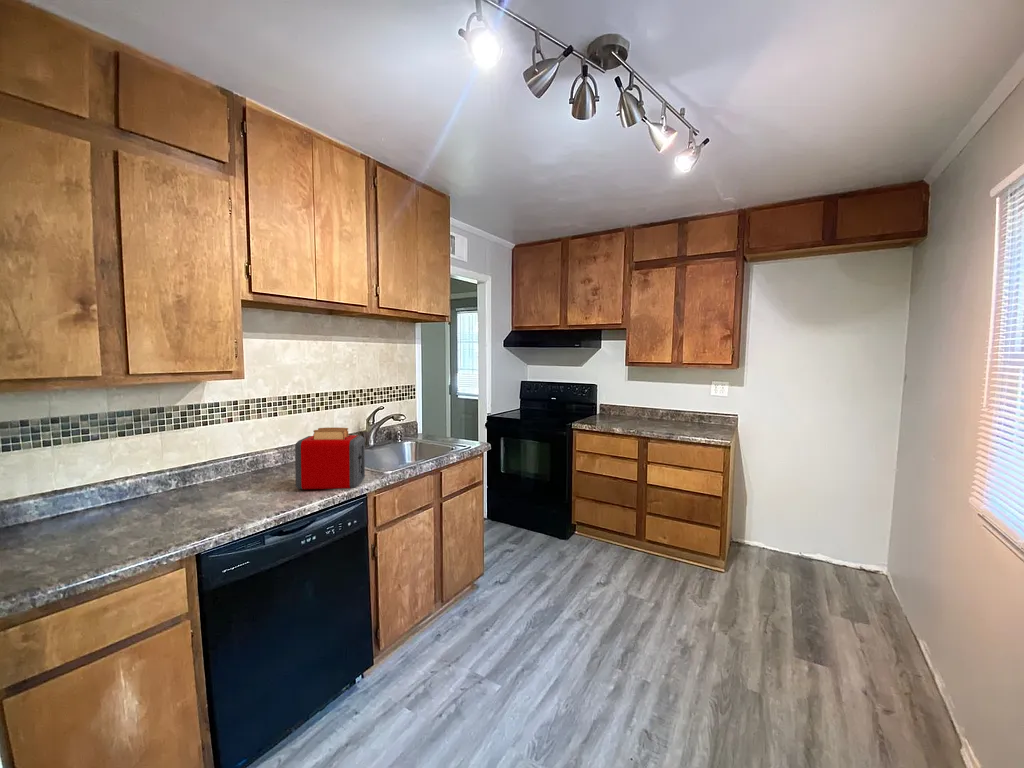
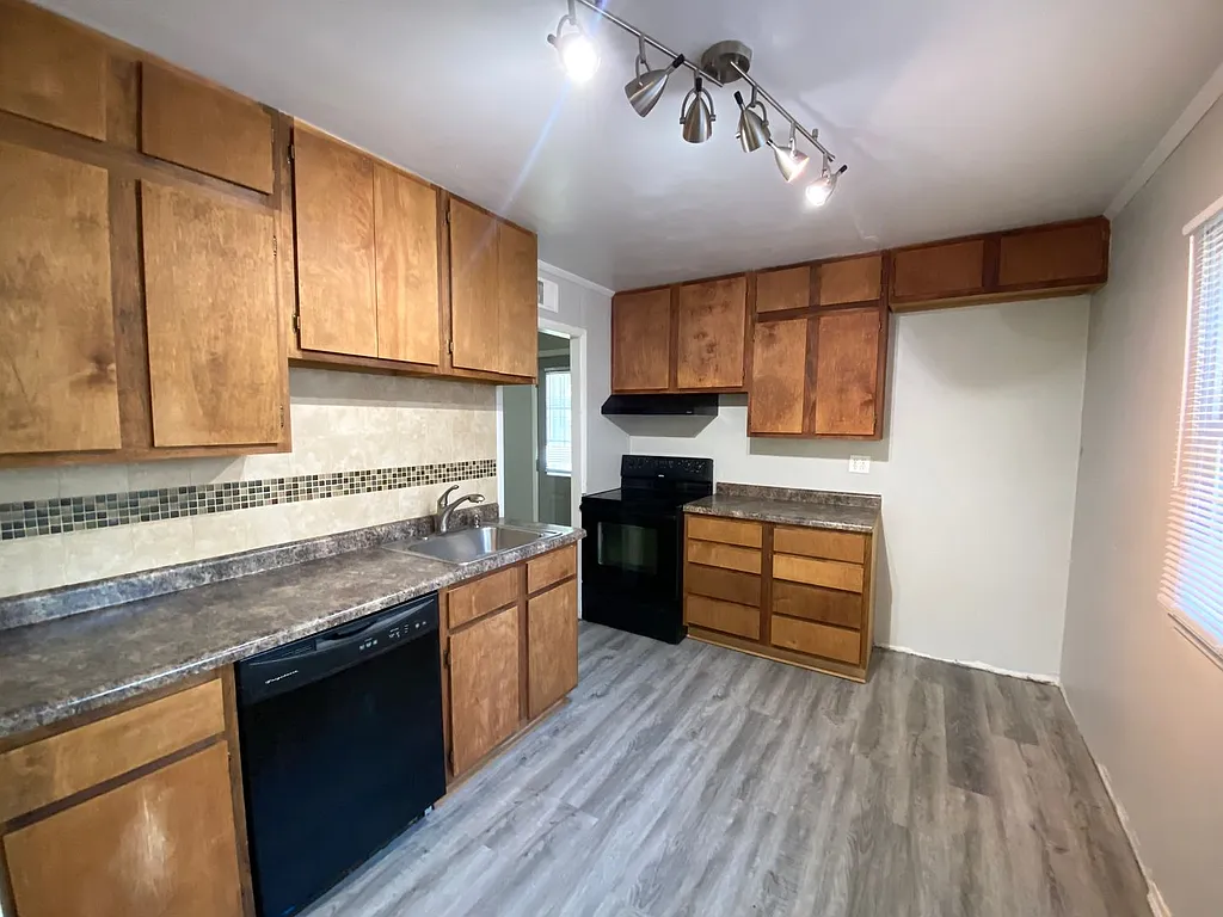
- toaster (332, 456)
